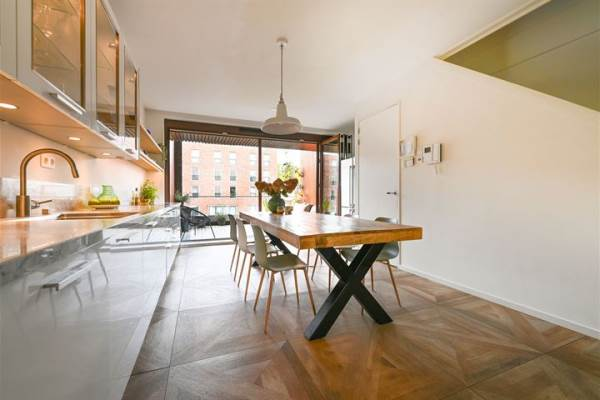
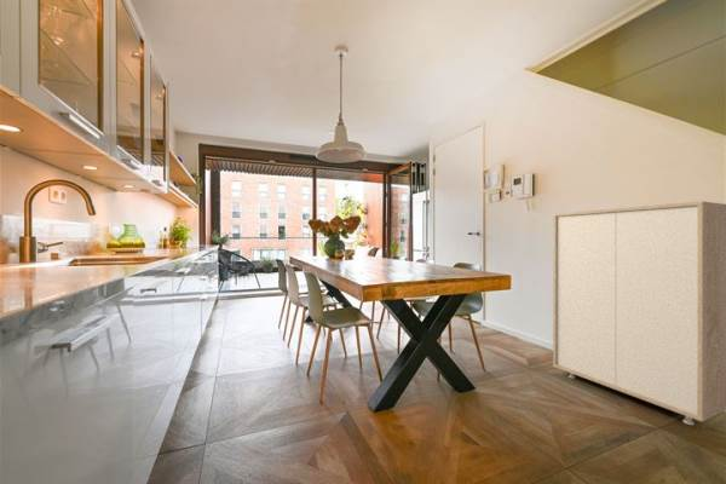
+ storage cabinet (635, 301)
